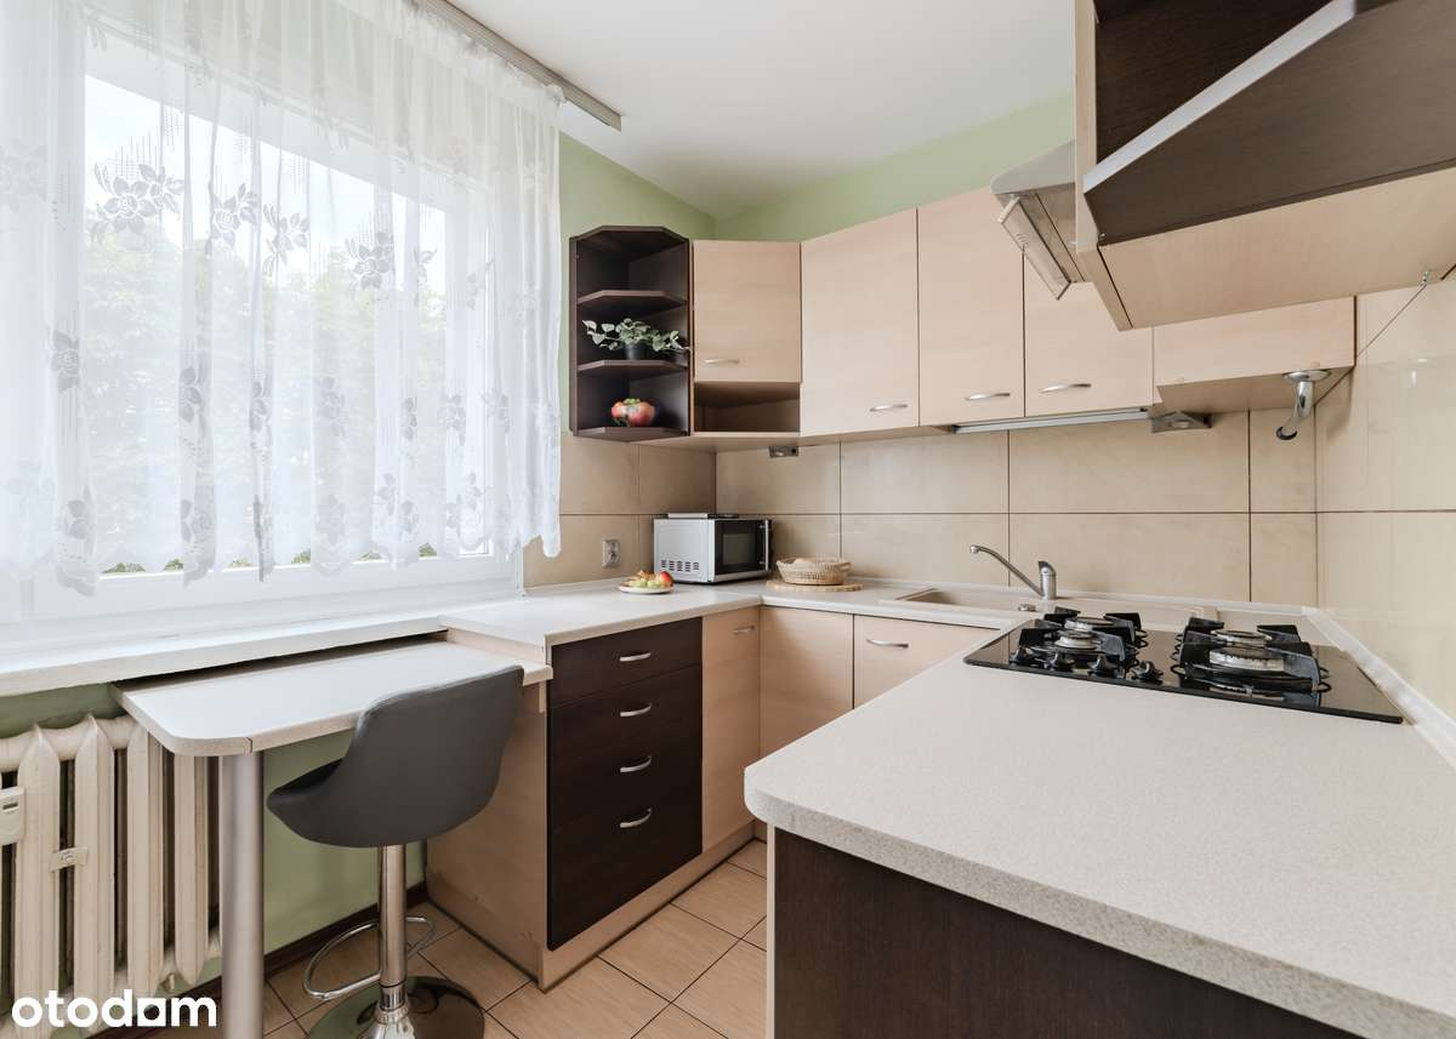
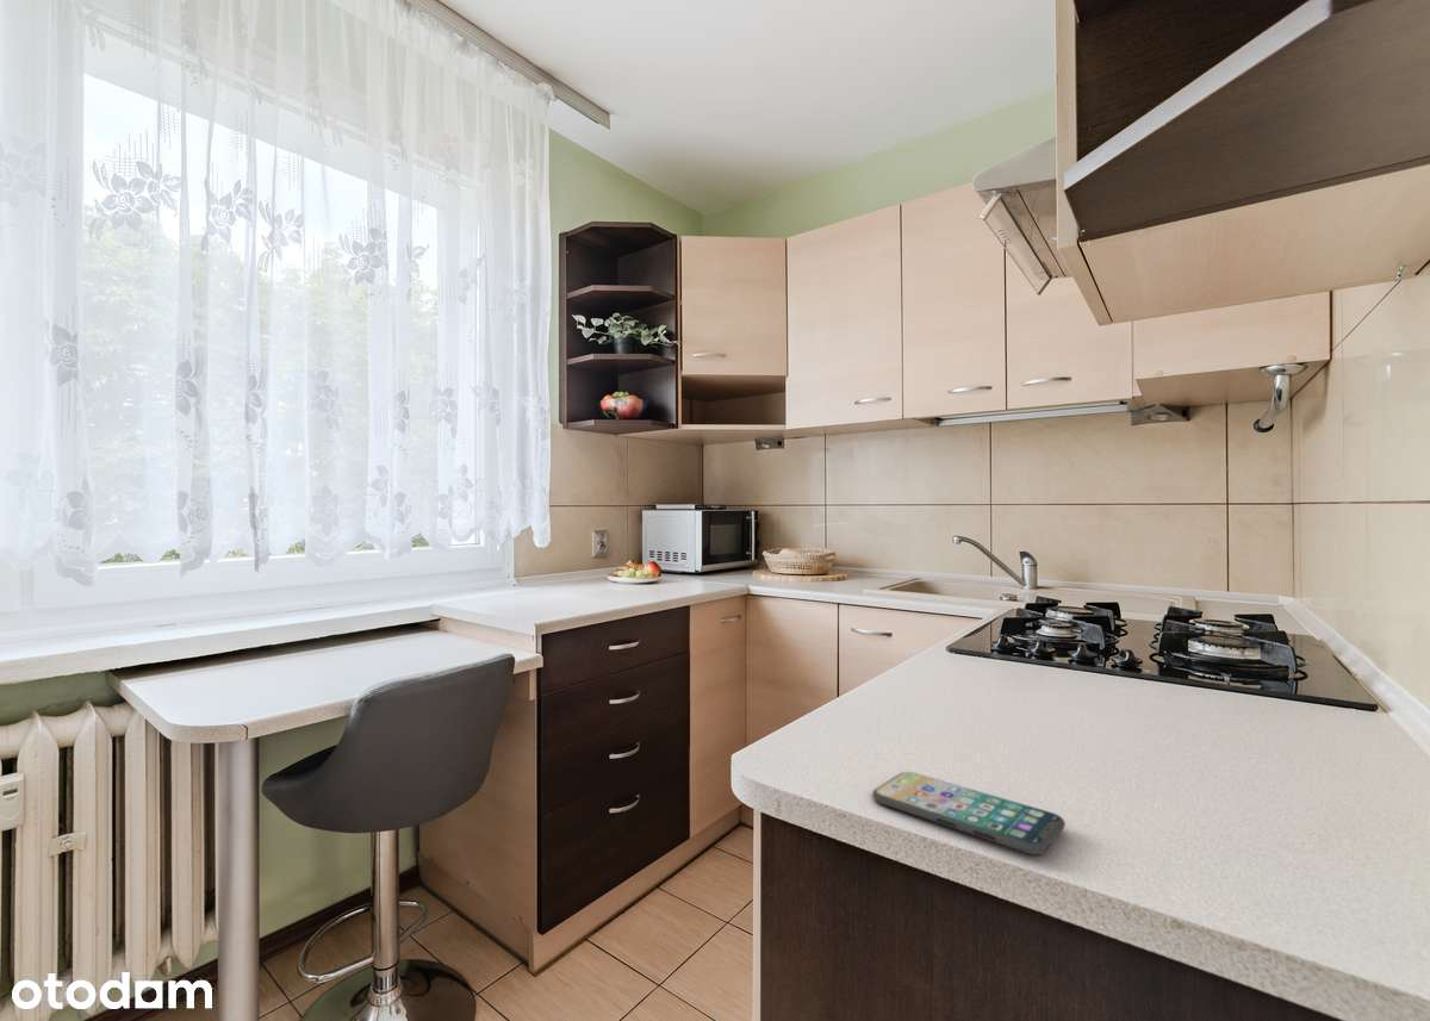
+ smartphone (963, 808)
